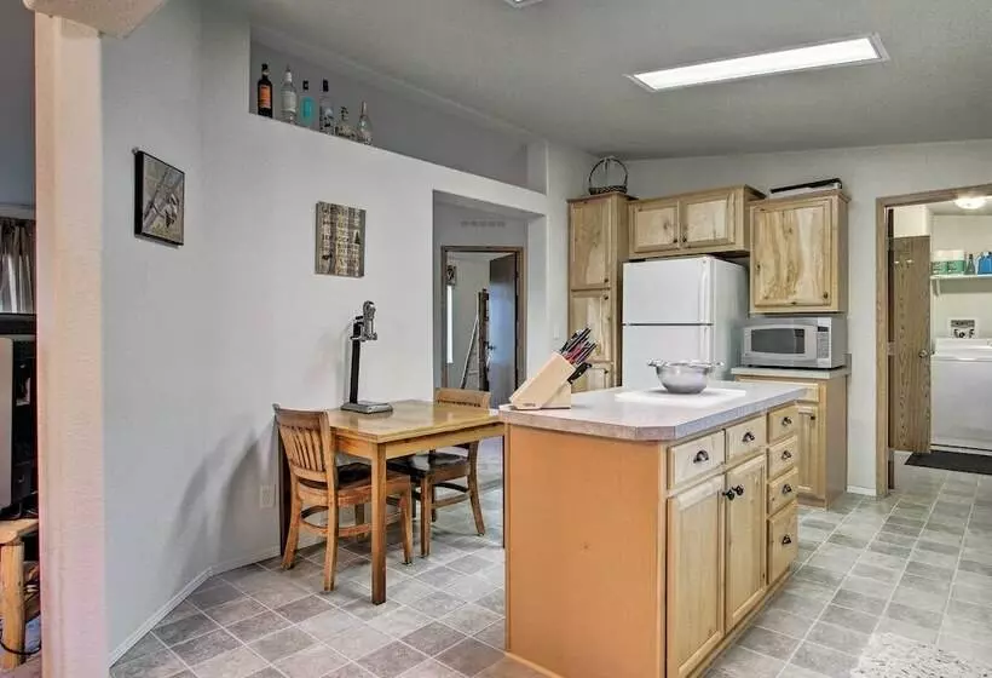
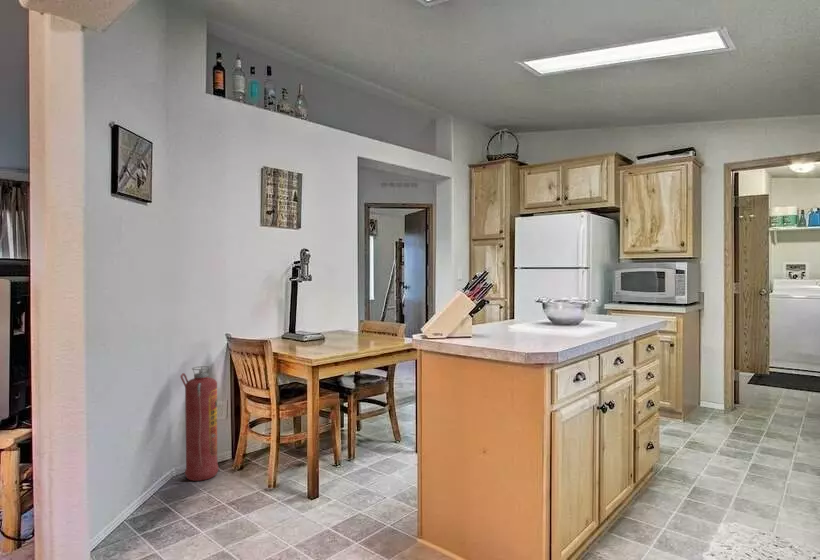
+ fire extinguisher (198, 422)
